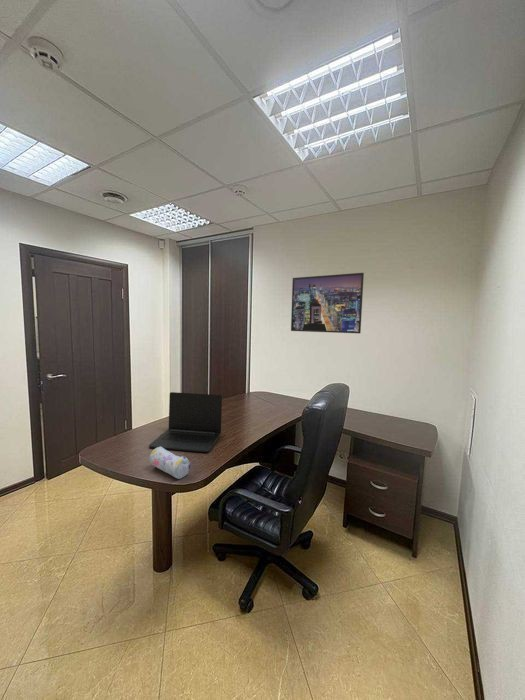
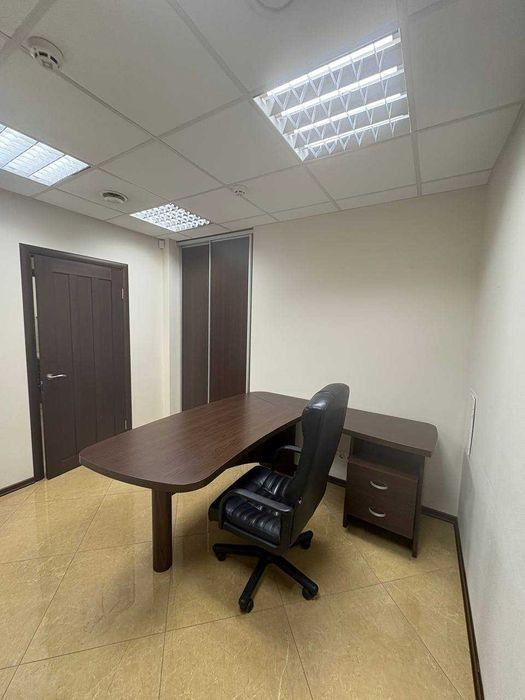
- laptop (187, 420)
- pencil case (169, 461)
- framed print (324, 304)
